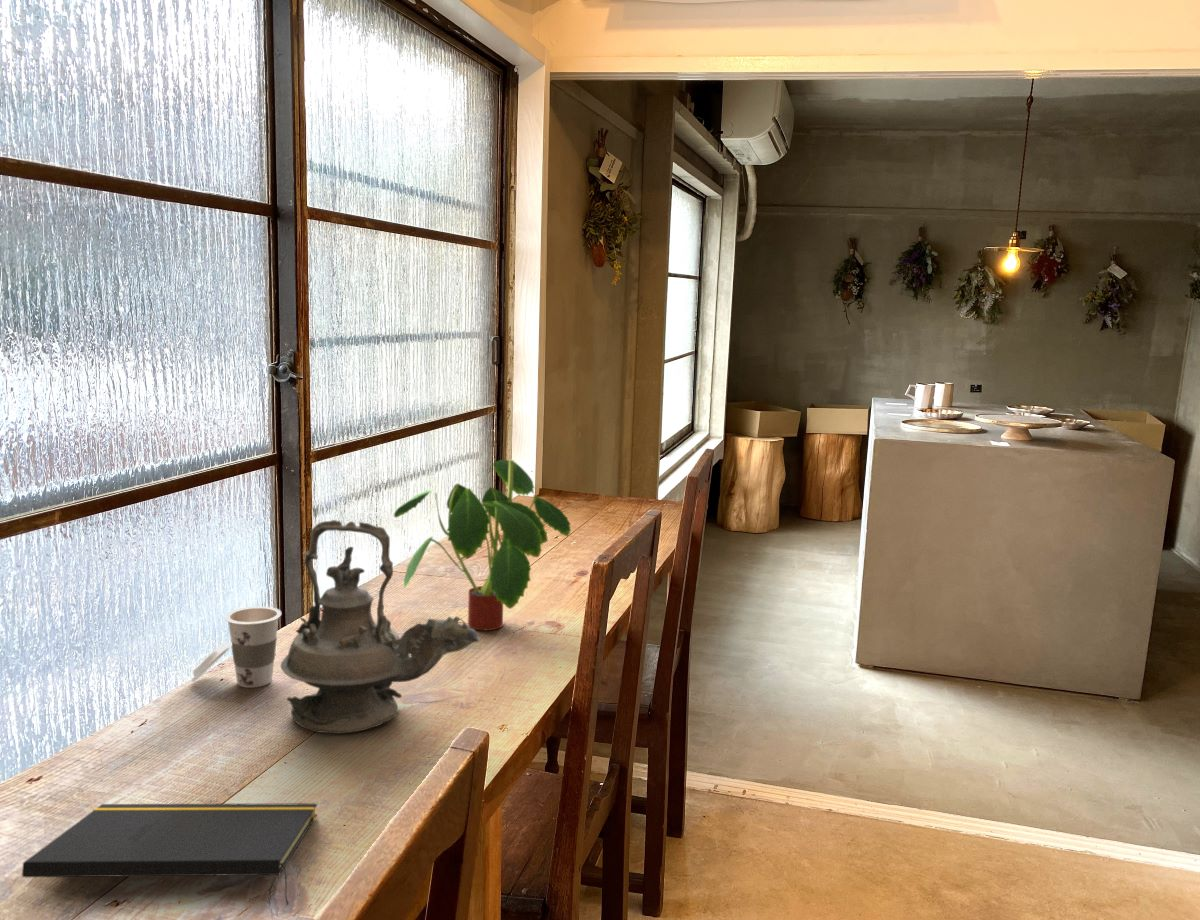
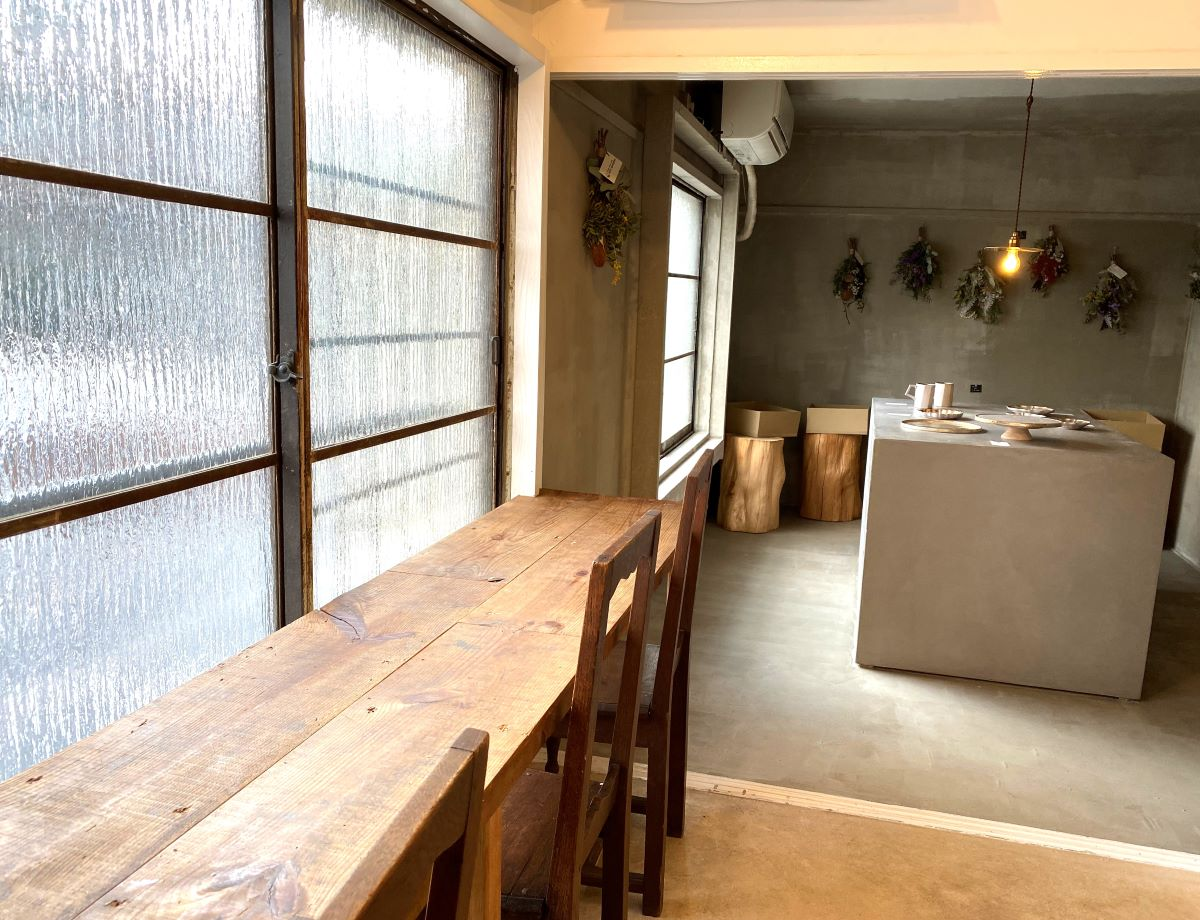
- notepad (183, 837)
- plant (479, 540)
- teapot (382, 623)
- cup (236, 647)
